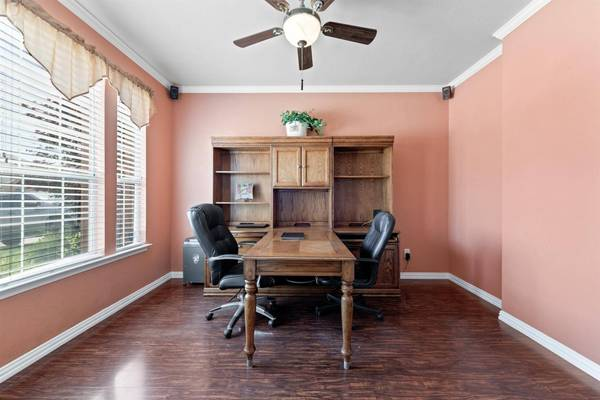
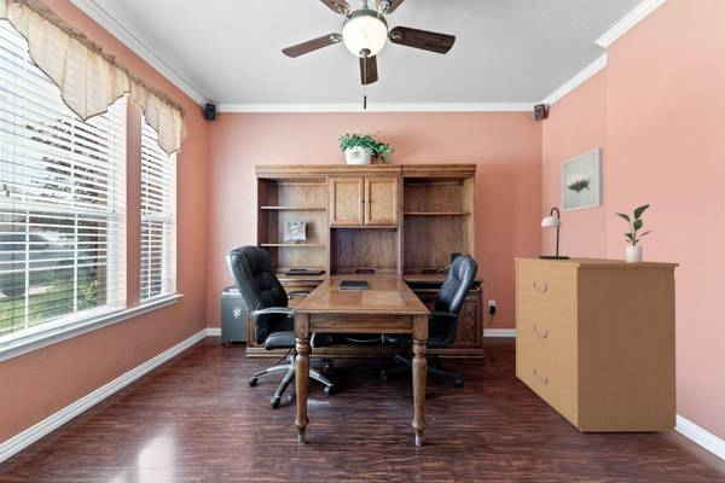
+ potted plant (634, 233)
+ table lamp (557, 232)
+ wall art (580, 182)
+ filing cabinet (581, 330)
